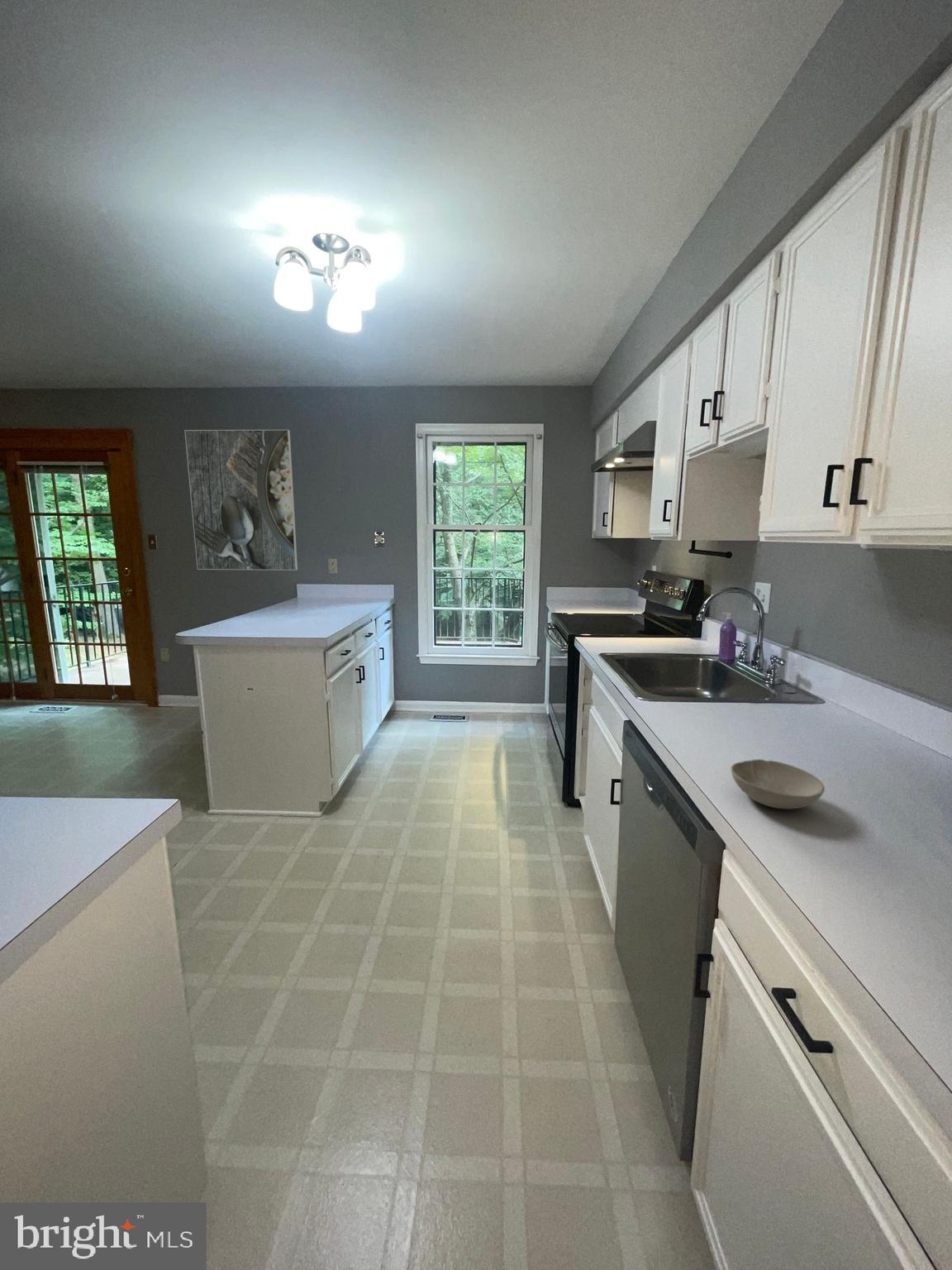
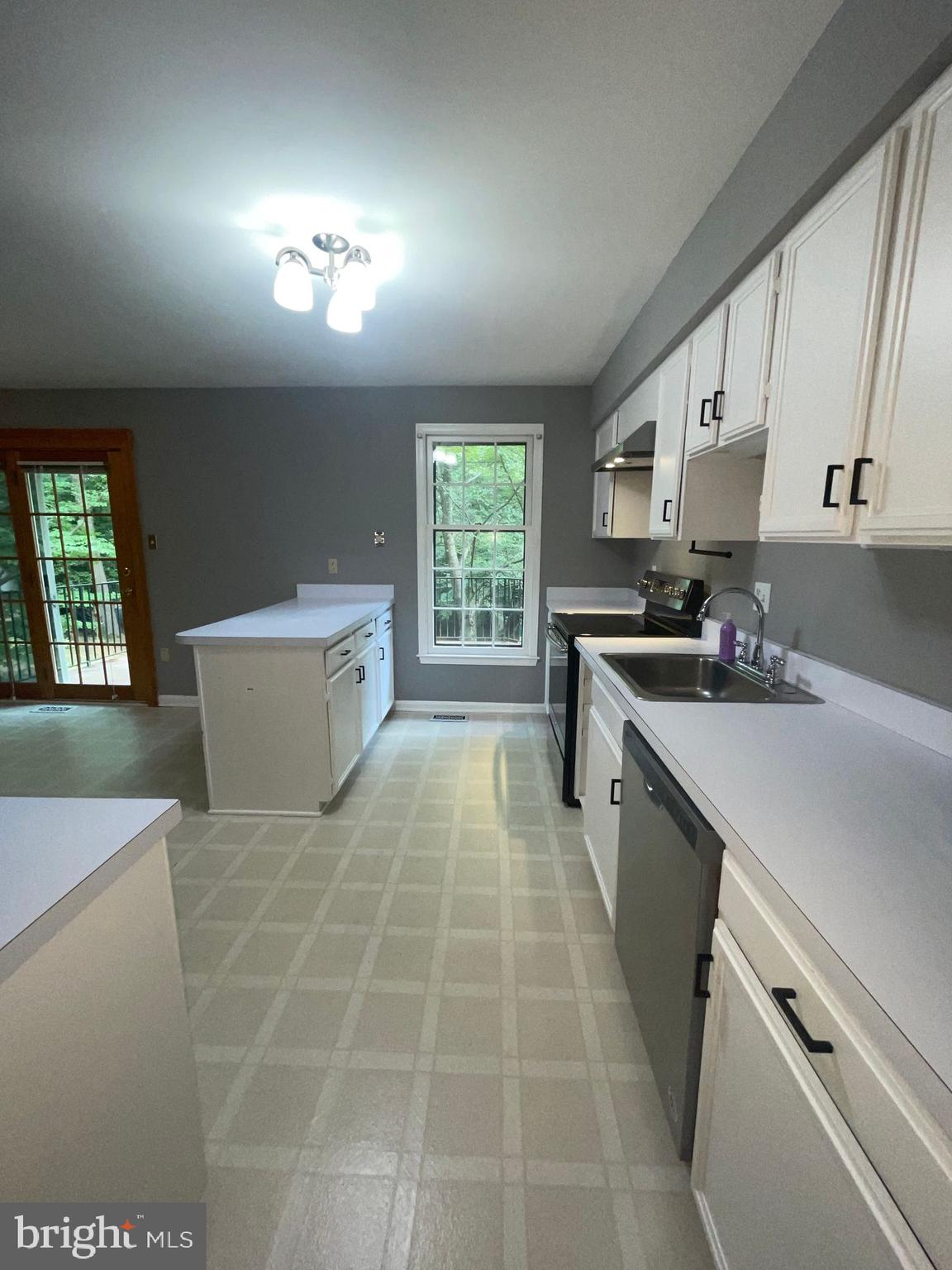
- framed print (242, 501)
- bowl (774, 787)
